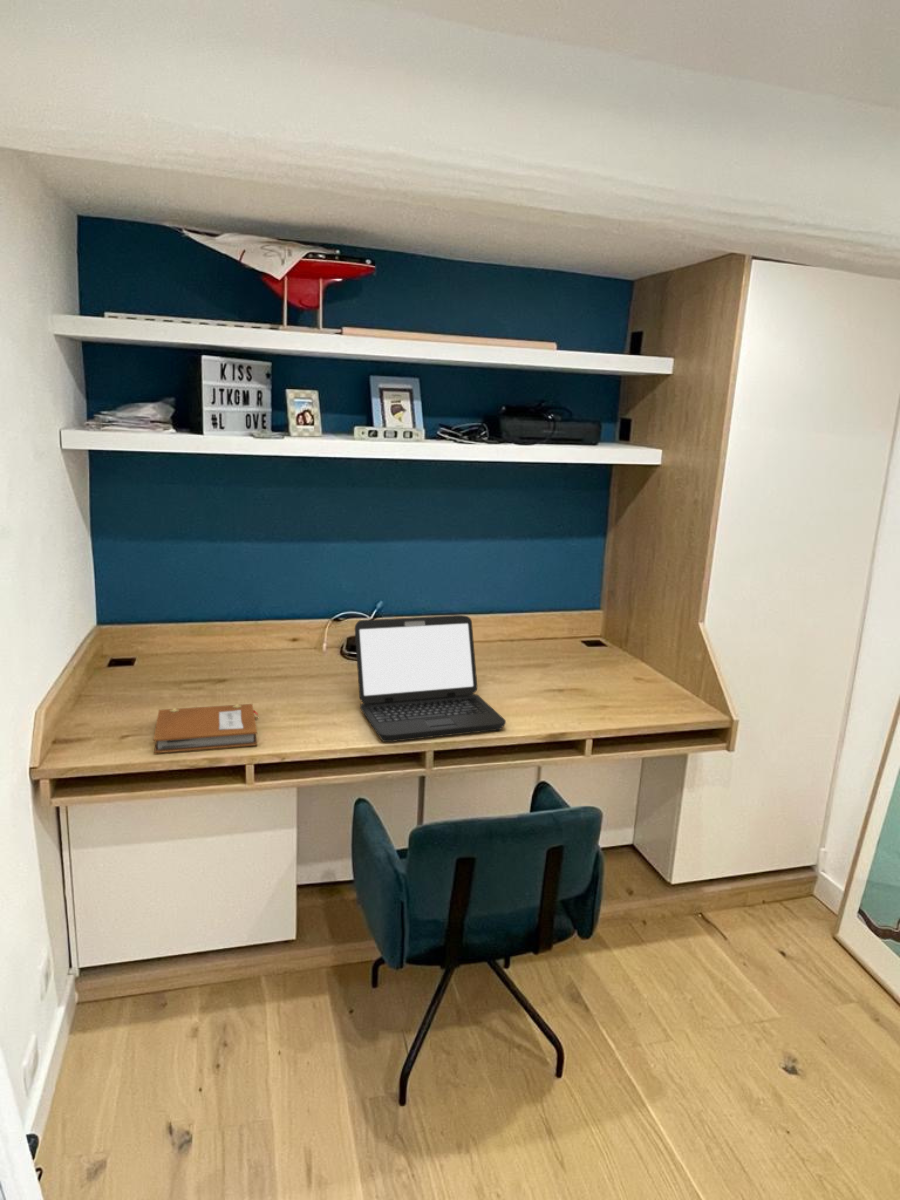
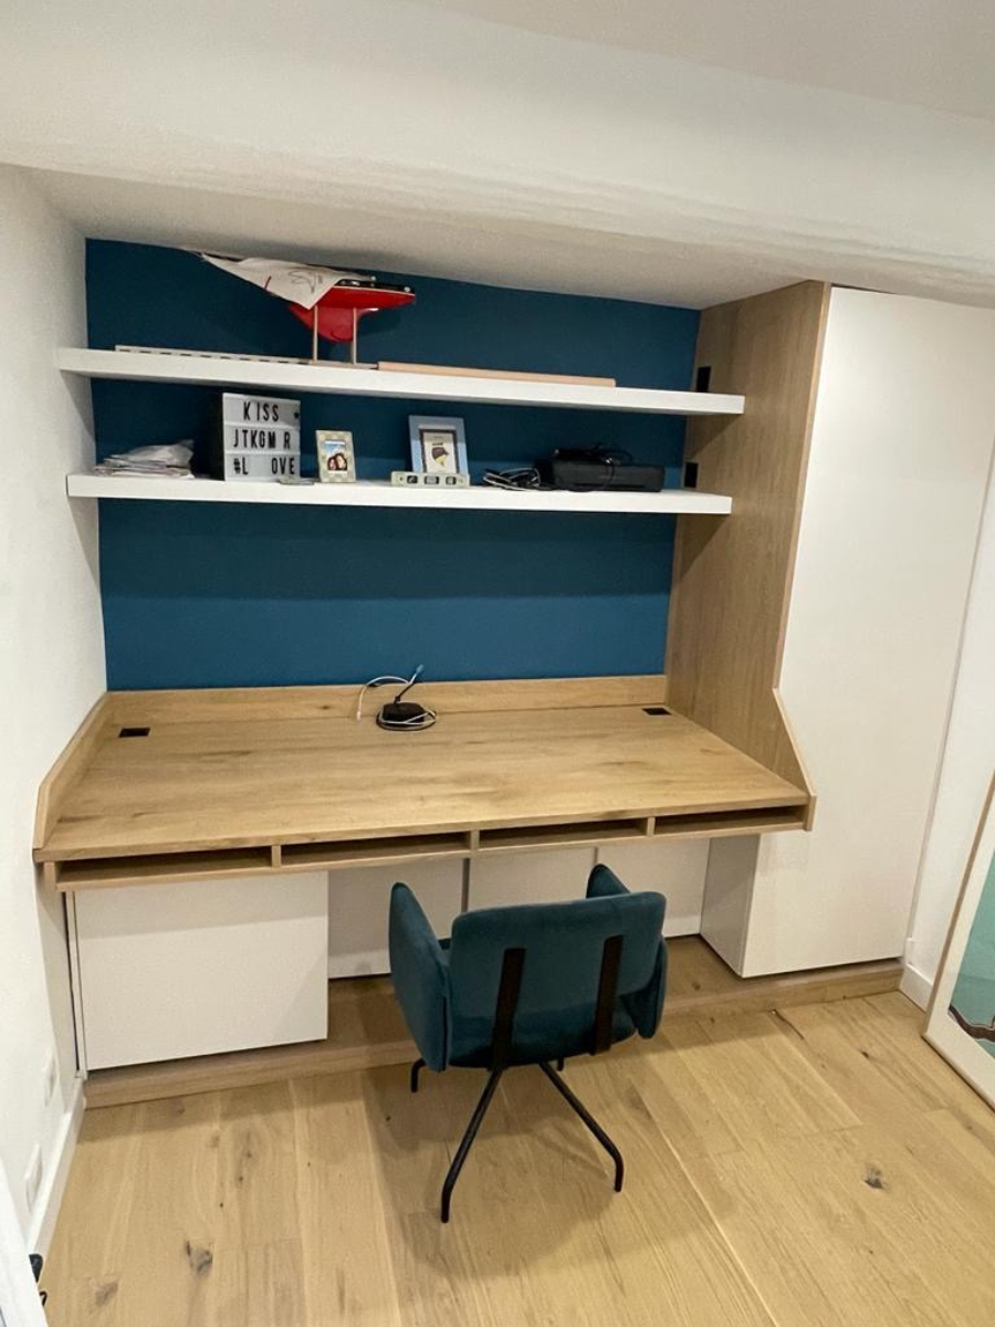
- notebook (209, 725)
- laptop (429, 674)
